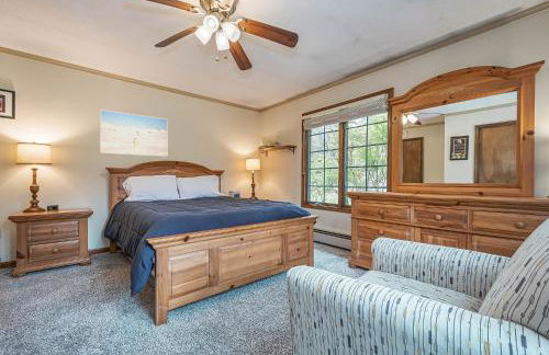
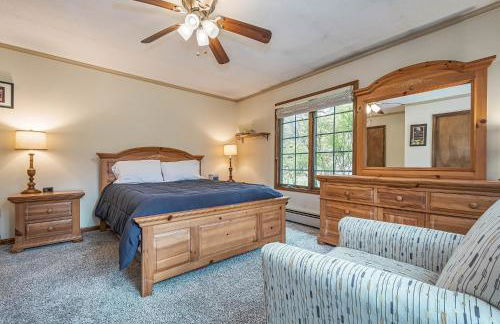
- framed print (136, 135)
